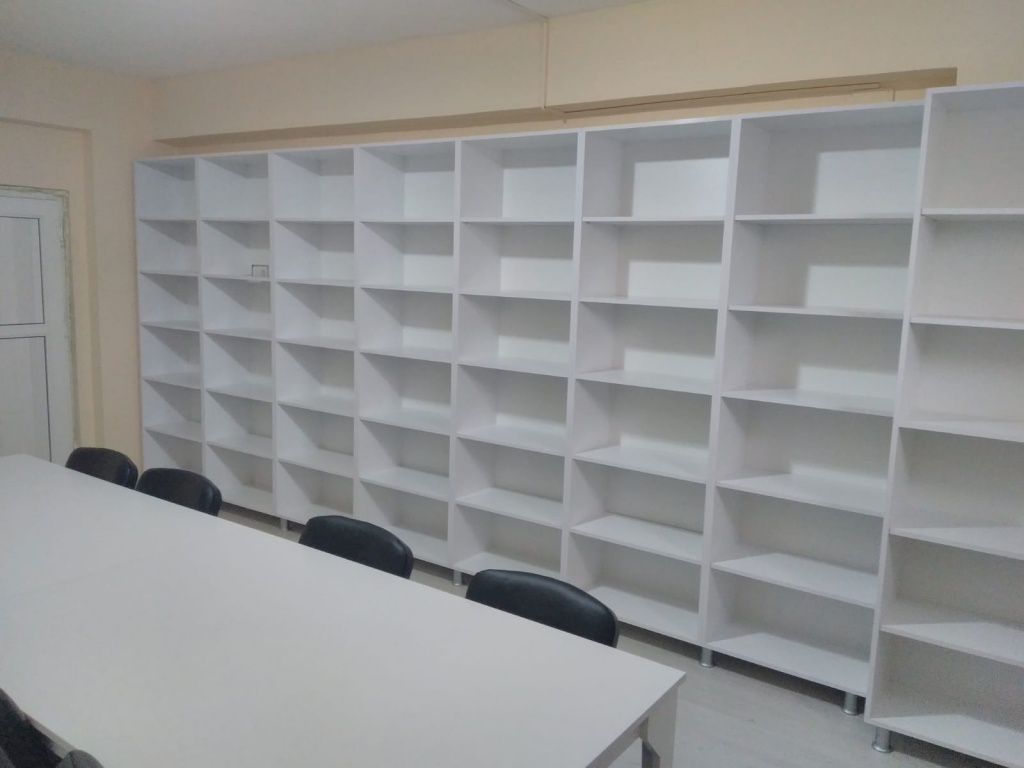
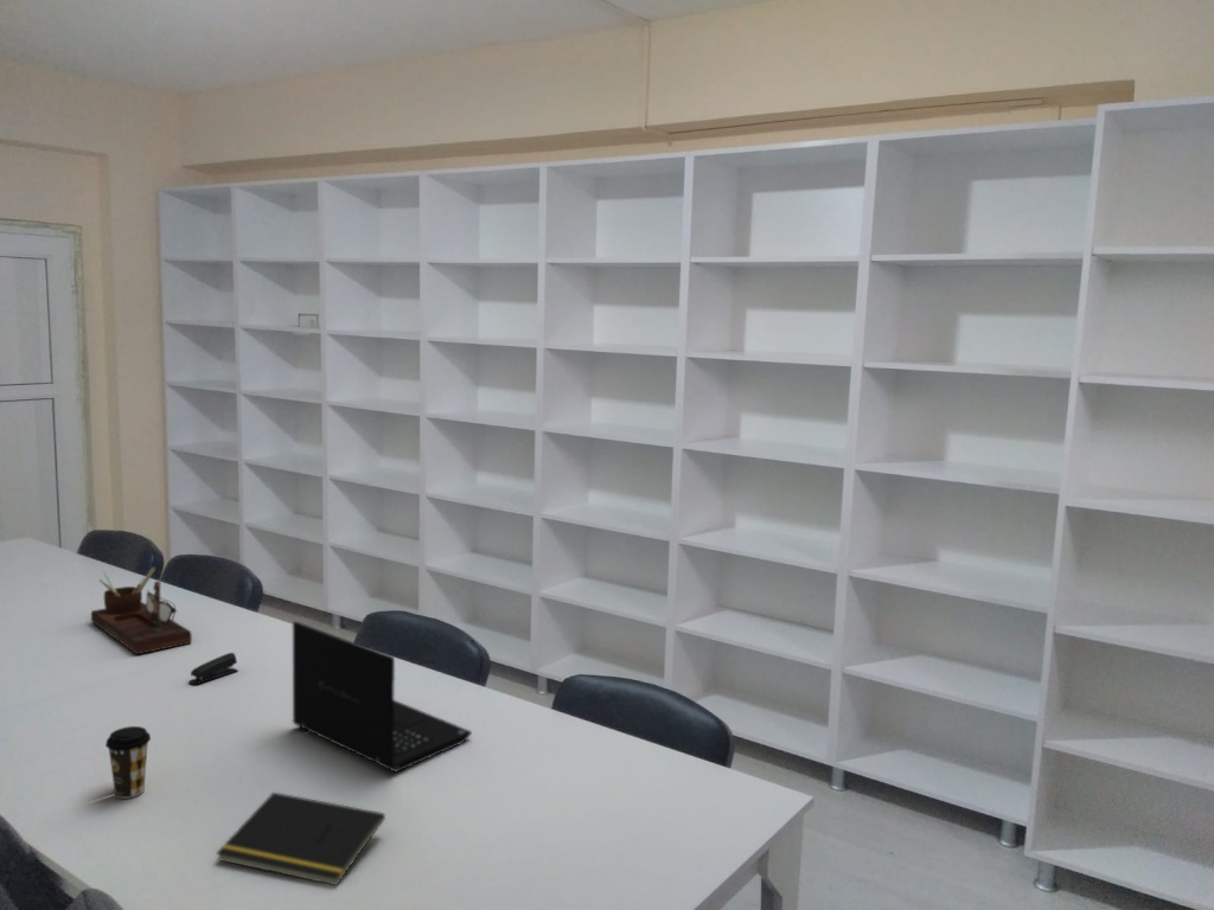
+ coffee cup (128, 762)
+ notepad (302, 835)
+ laptop (381, 680)
+ stapler (213, 667)
+ desk organizer (138, 601)
